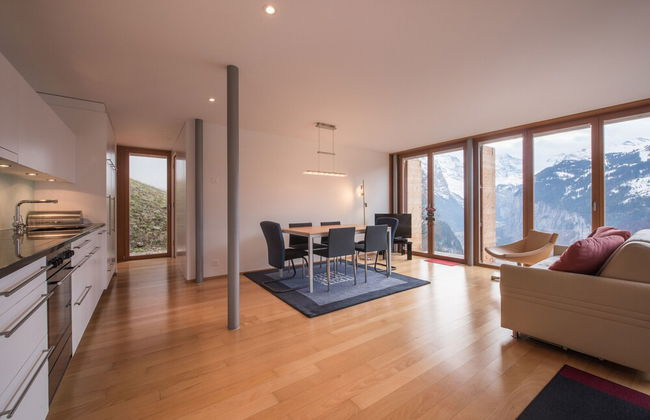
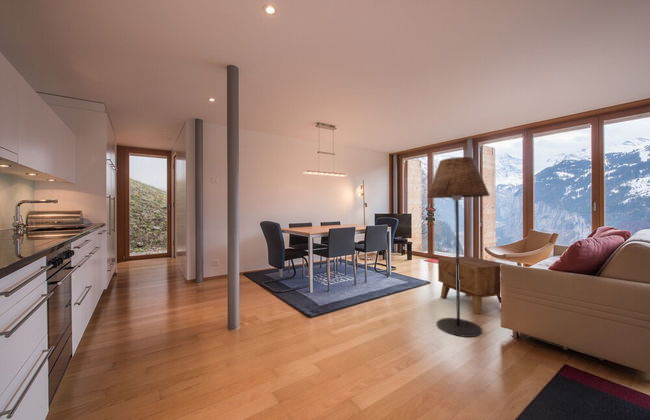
+ floor lamp (457, 243)
+ side table (471, 282)
